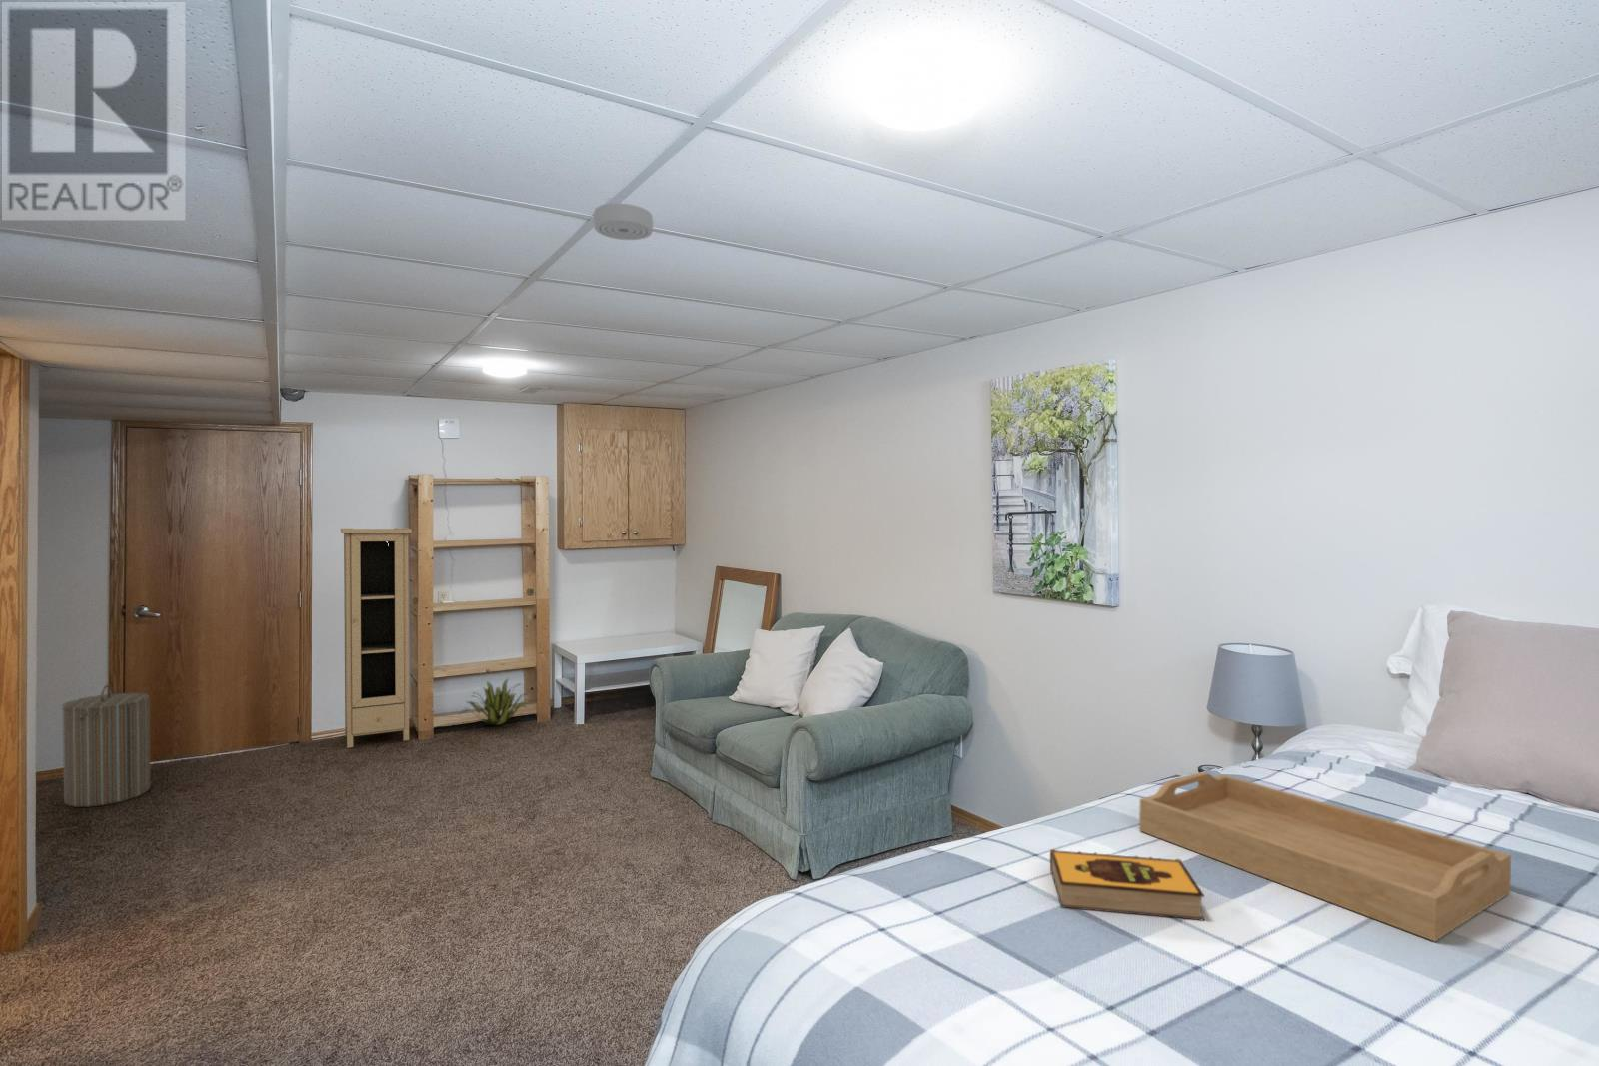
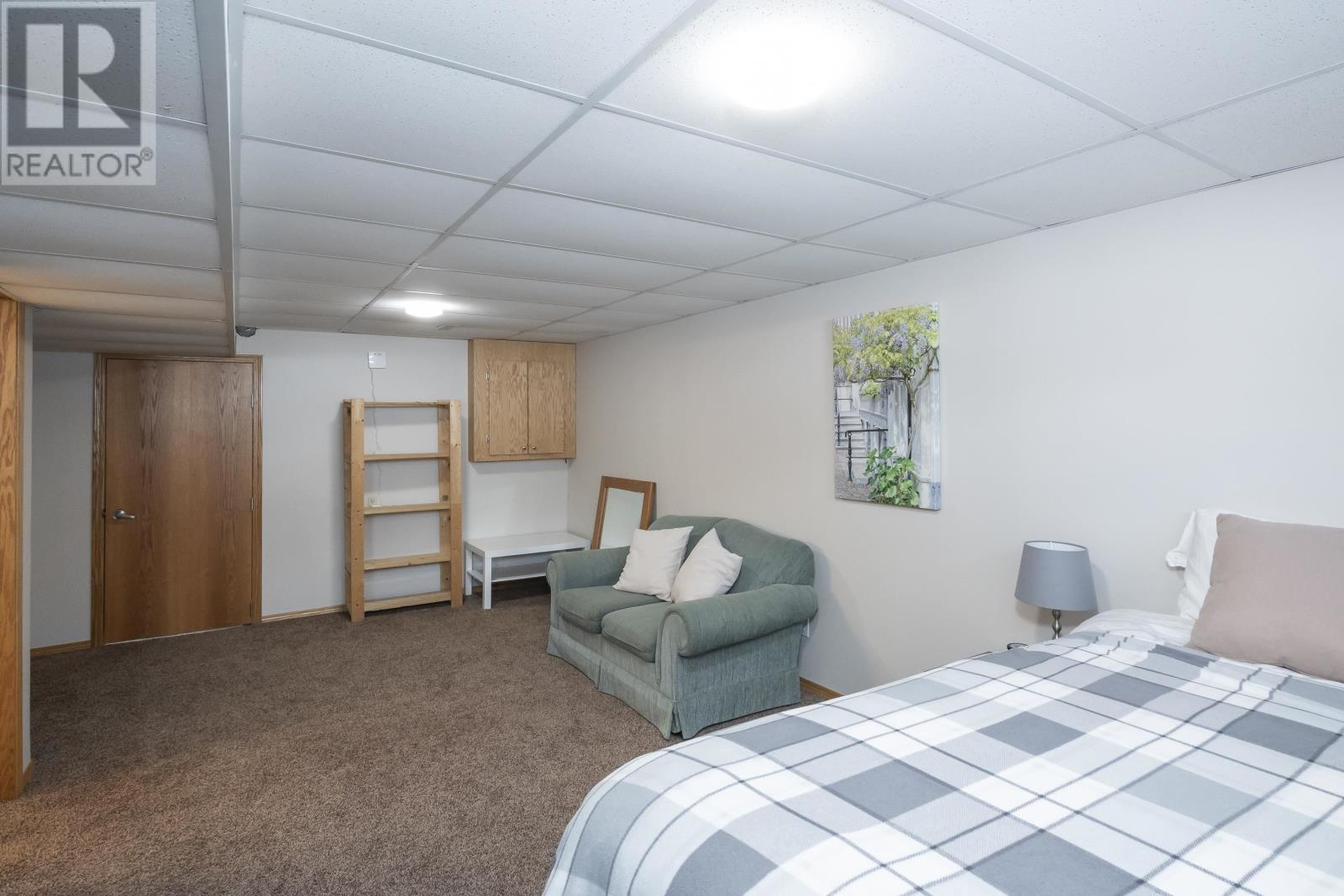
- laundry hamper (107, 739)
- cupboard (376, 633)
- smoke detector (622, 221)
- hardback book (1121, 880)
- decorative plant (495, 703)
- serving tray (1309, 836)
